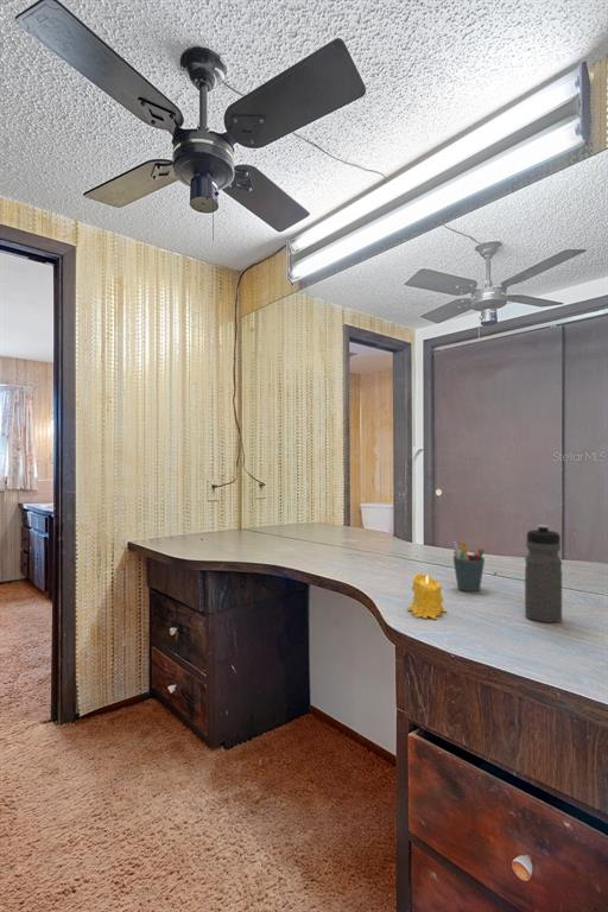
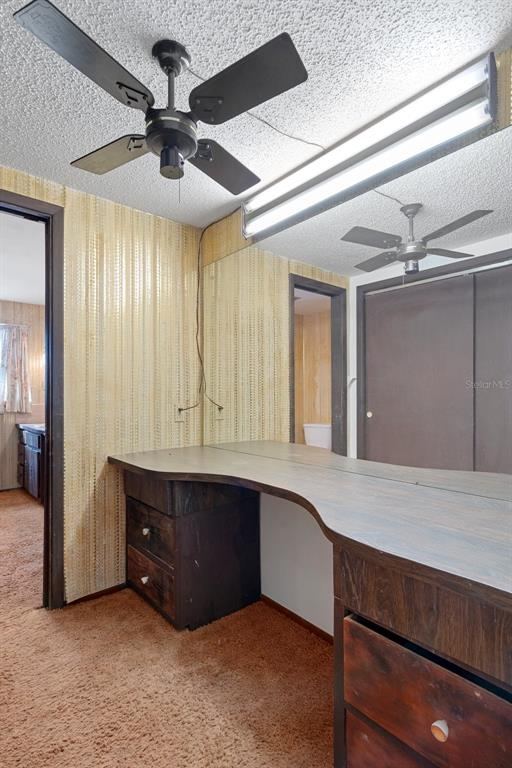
- water bottle (543, 571)
- pen holder (468, 564)
- candle (428, 593)
